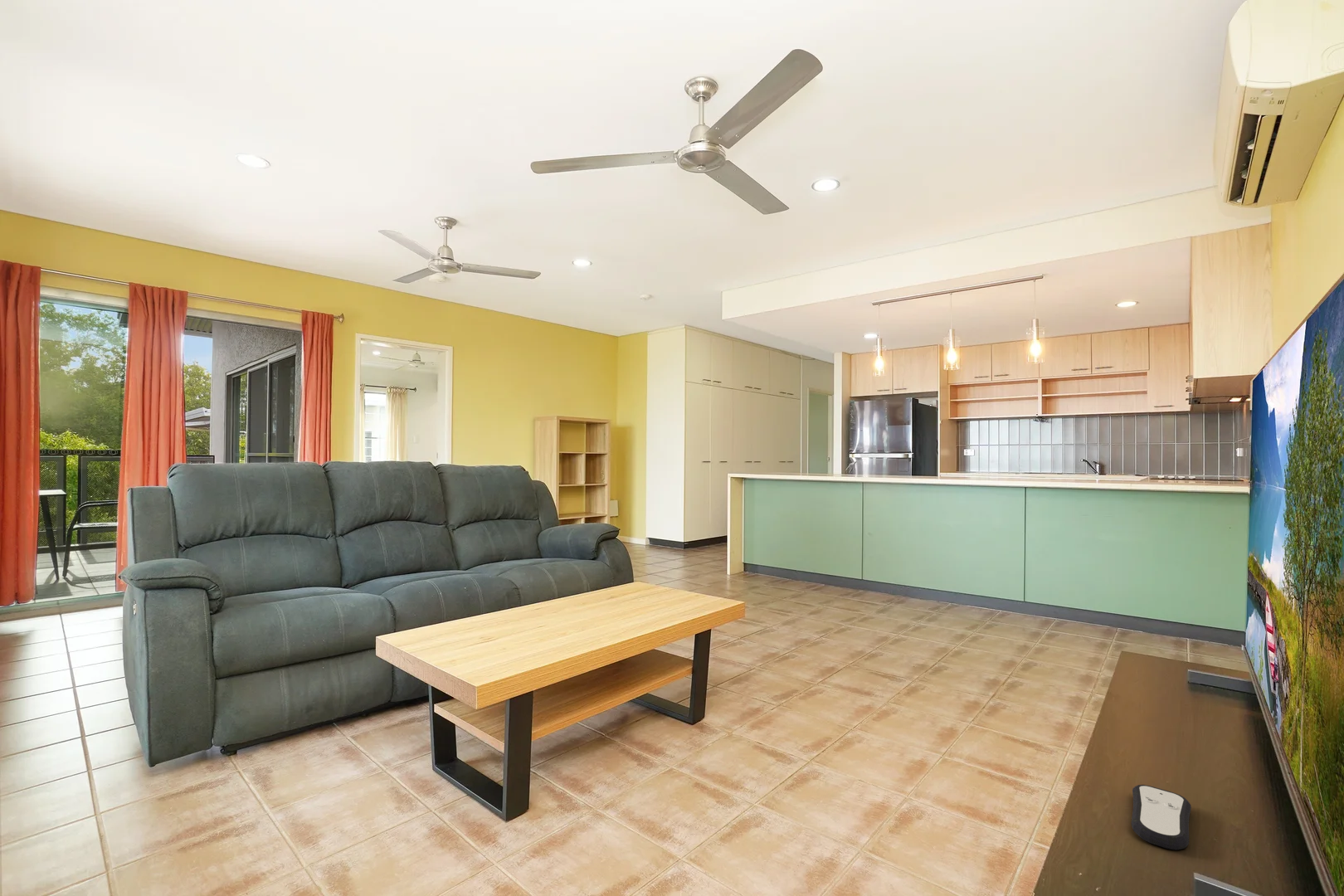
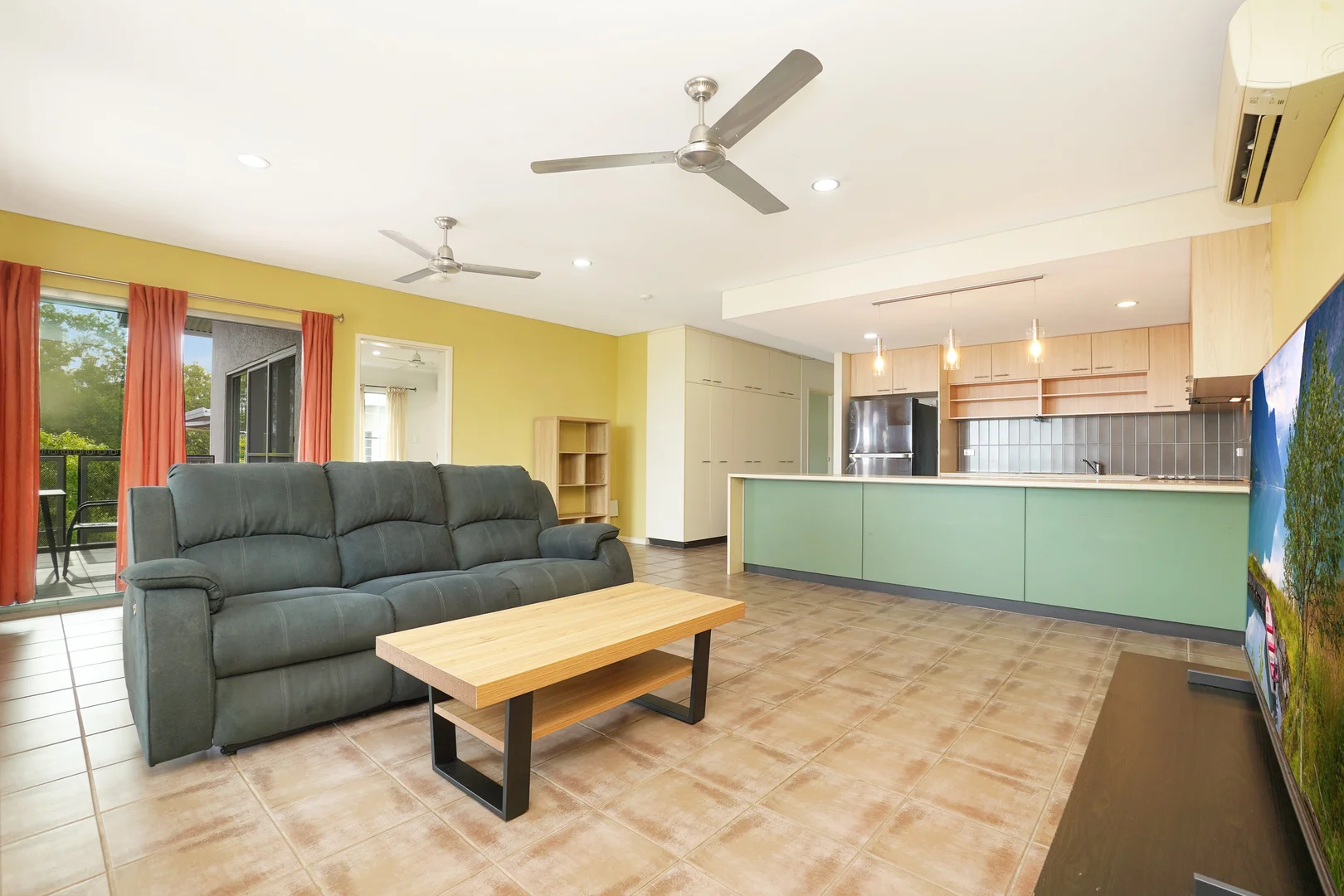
- remote control (1160, 815)
